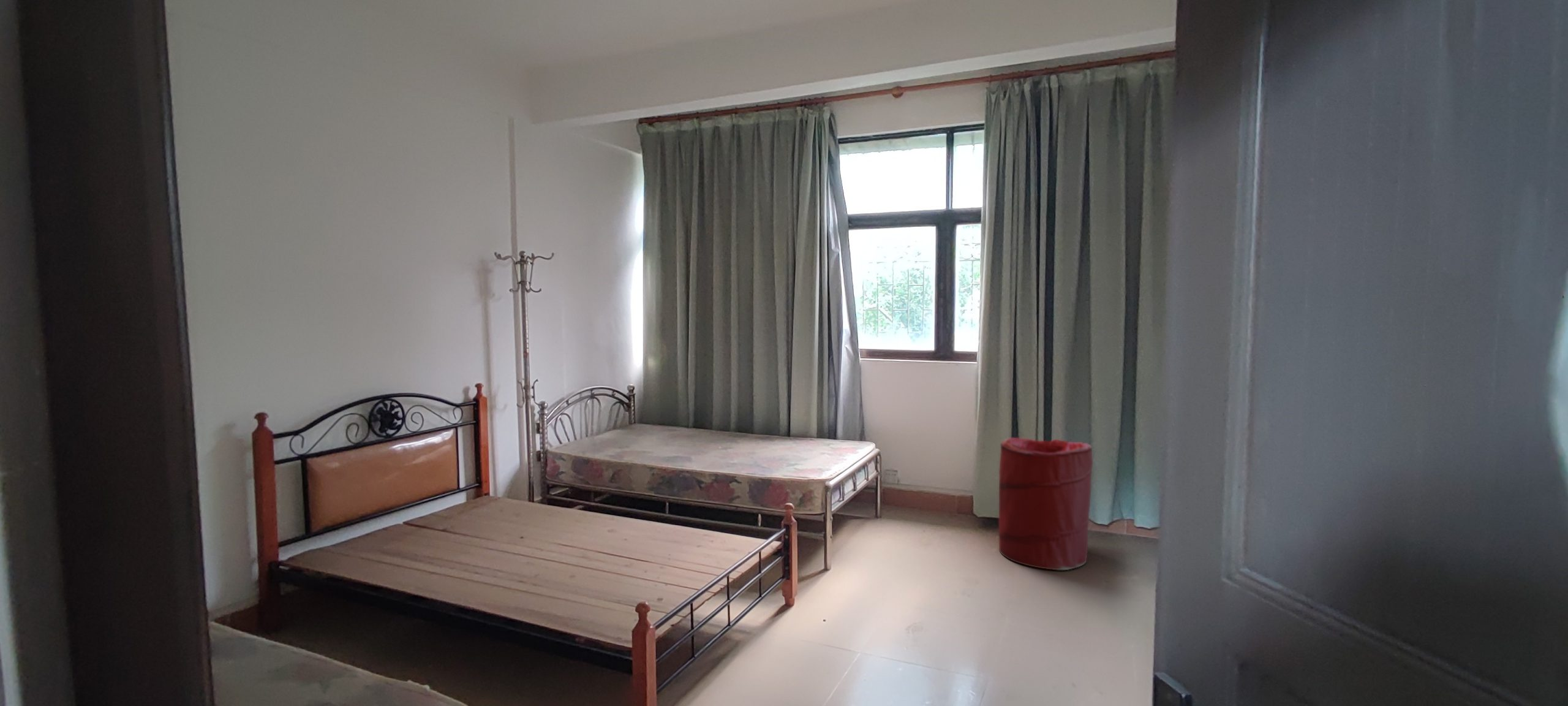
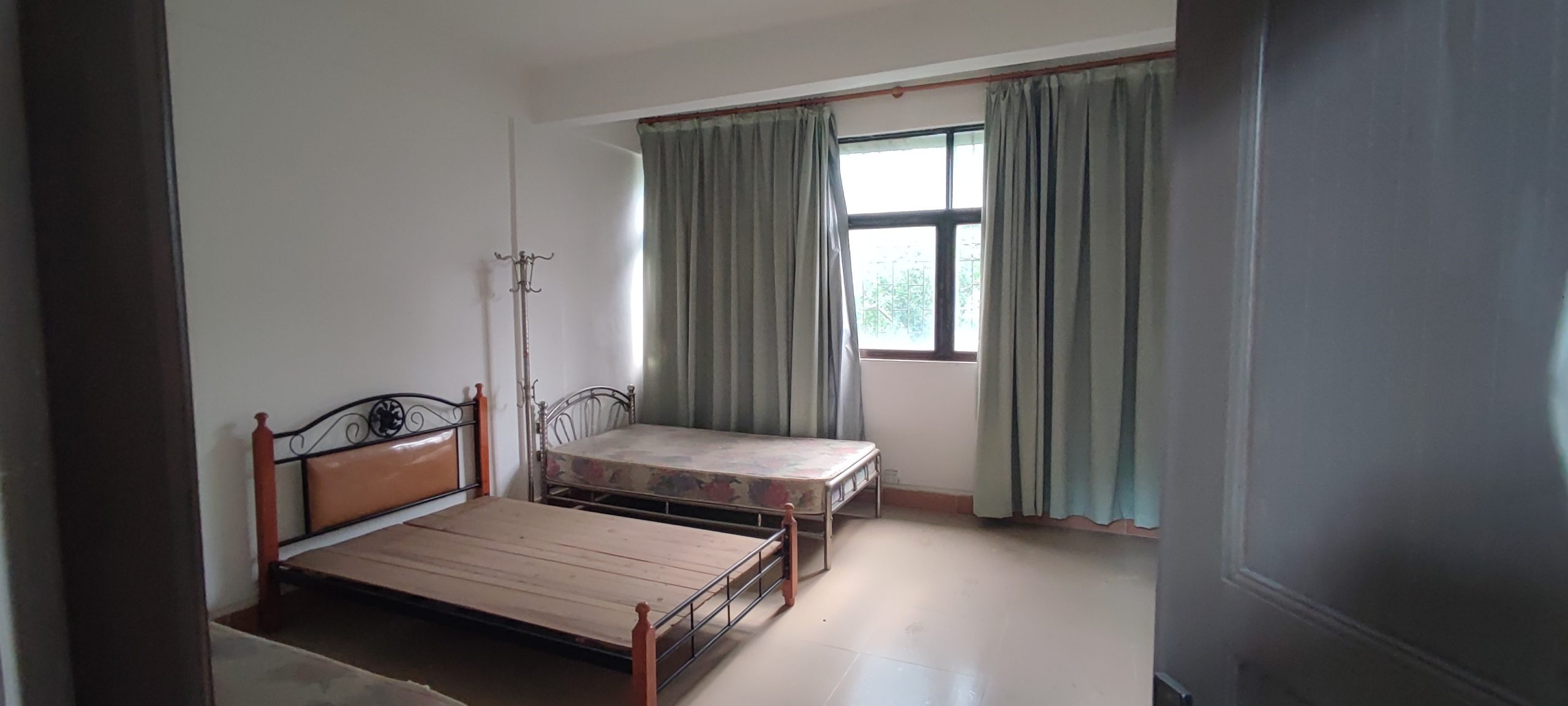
- laundry hamper (1044, 497)
